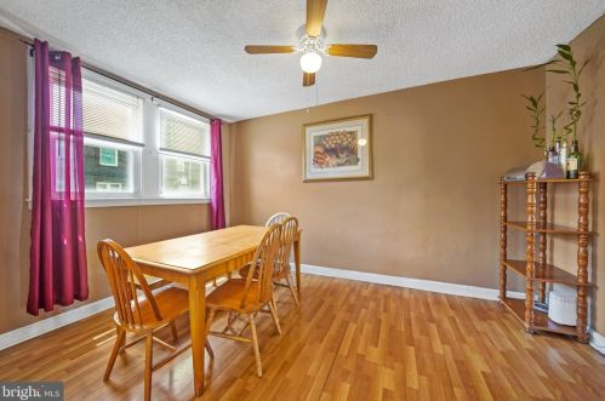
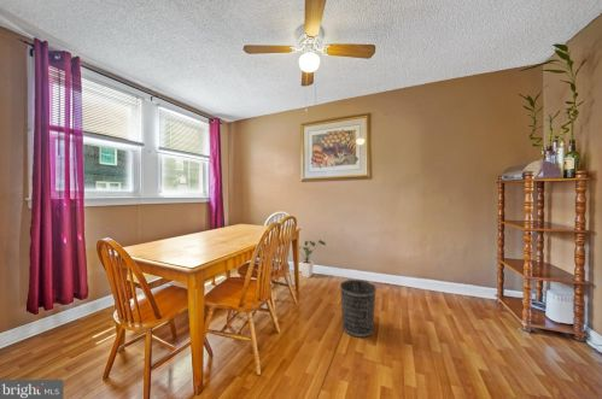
+ wastebasket (357, 306)
+ house plant (308, 258)
